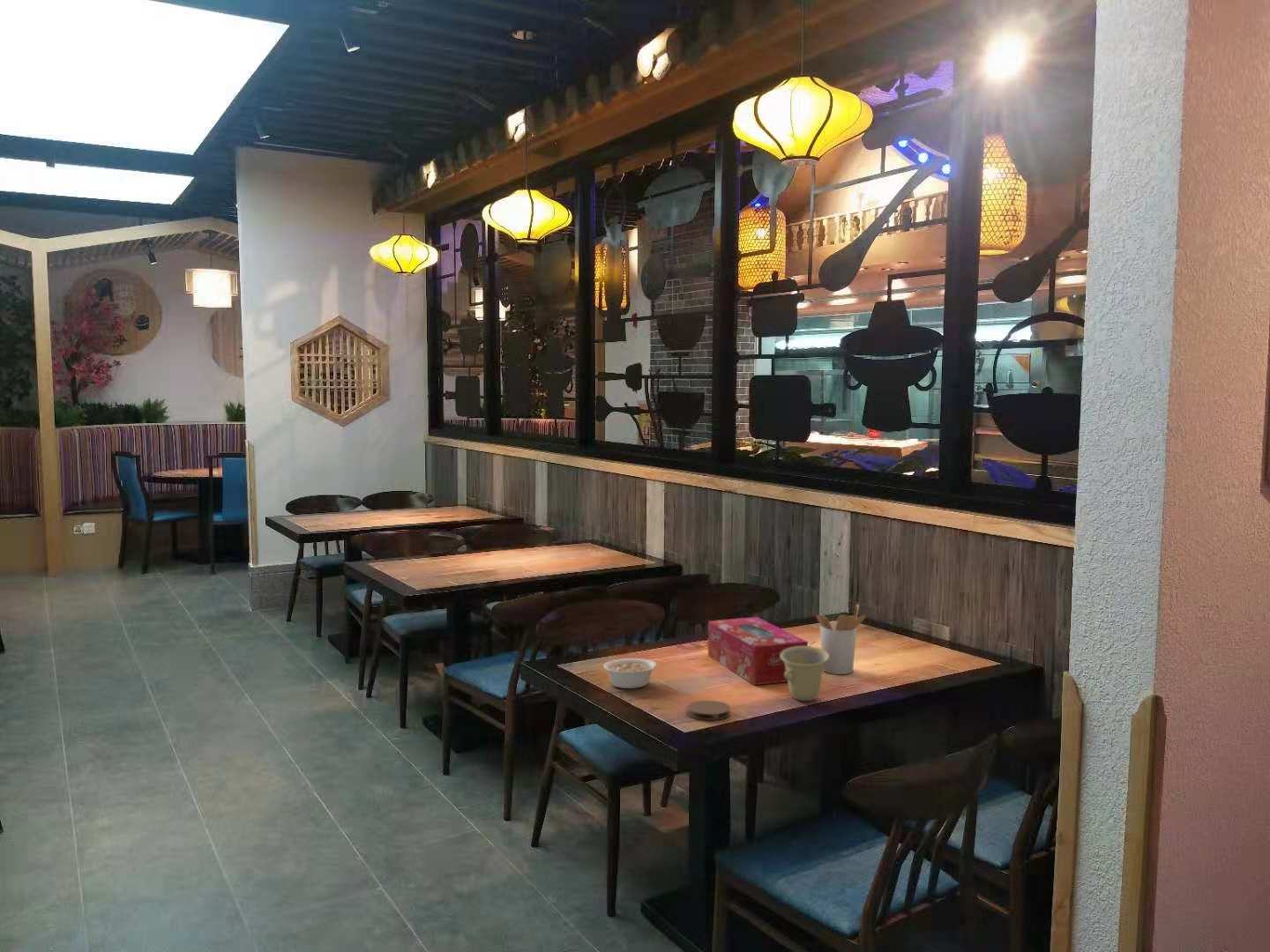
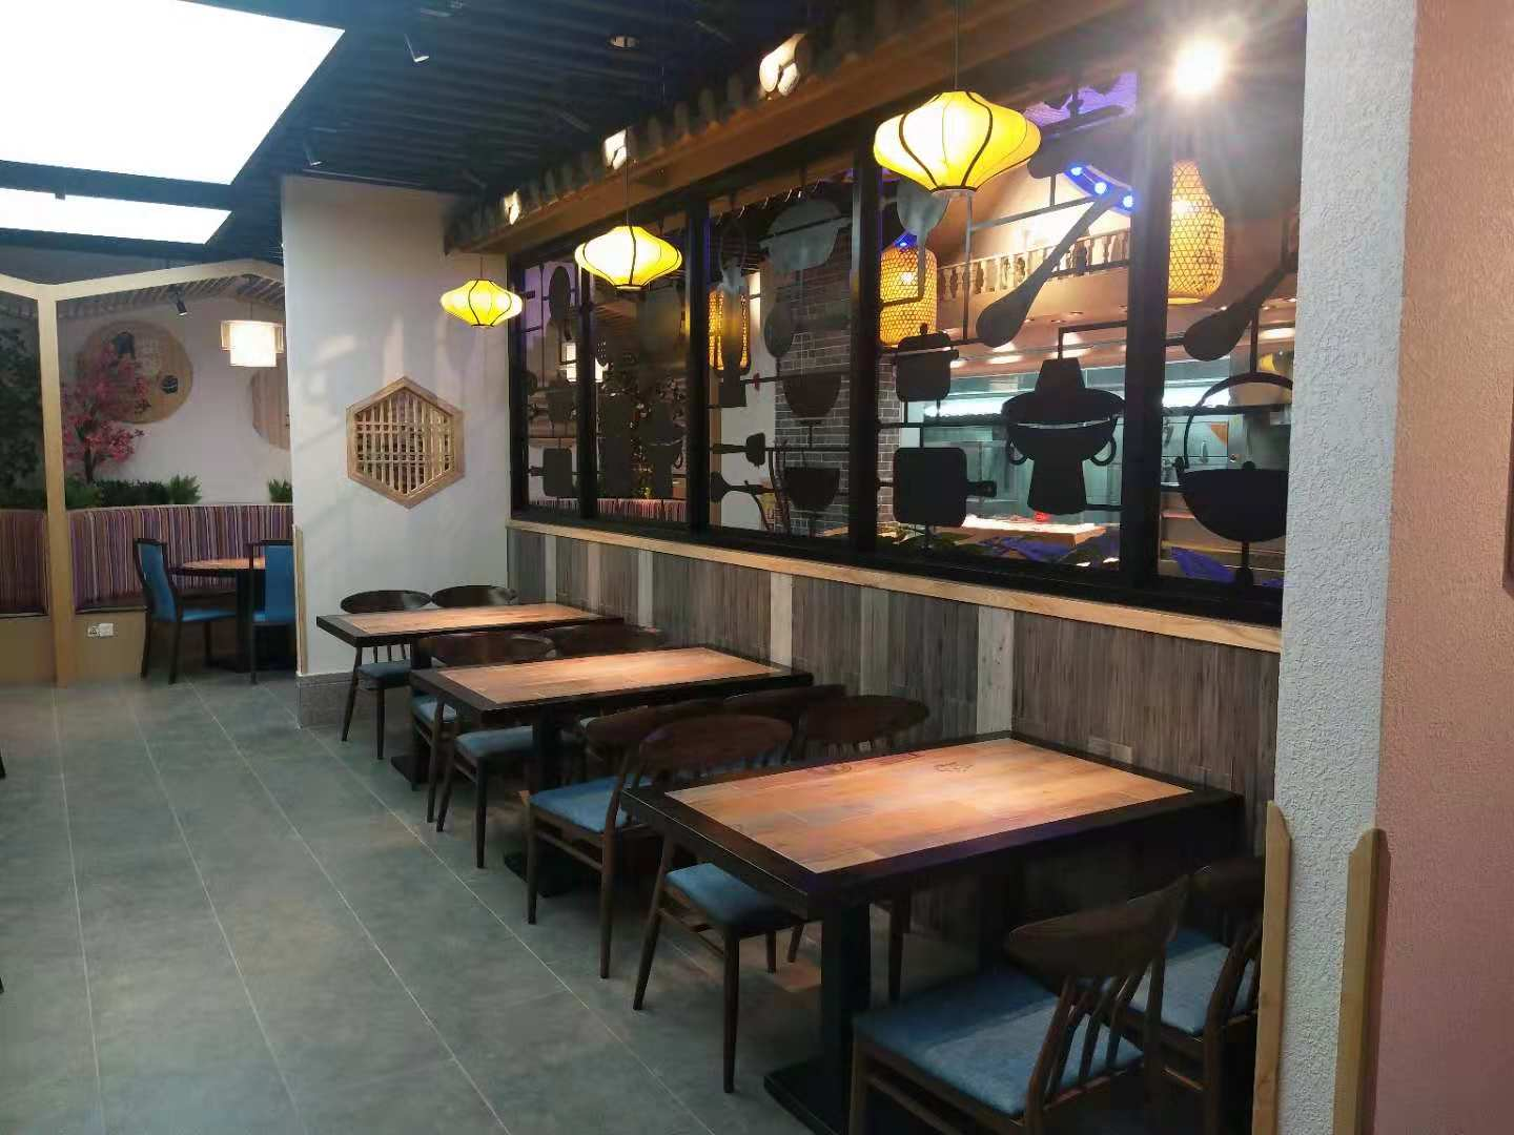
- utensil holder (842, 639)
- cup (804, 675)
- coaster (708, 710)
- legume (631, 672)
- tissue box (755, 649)
